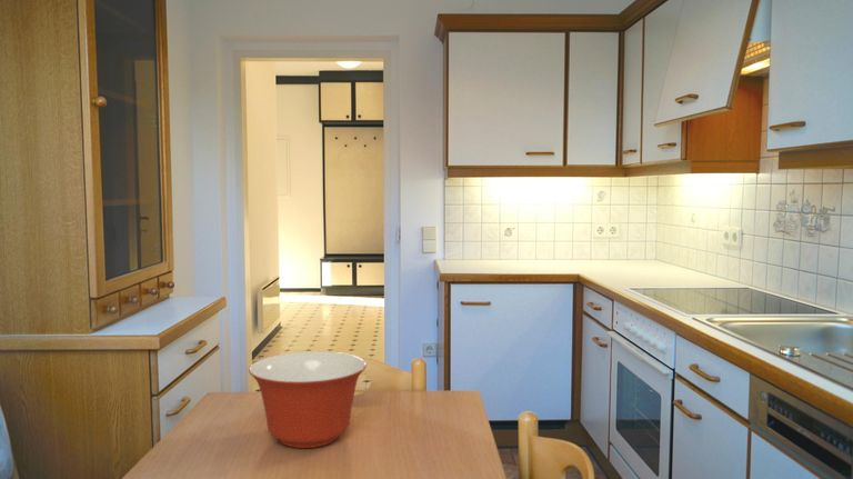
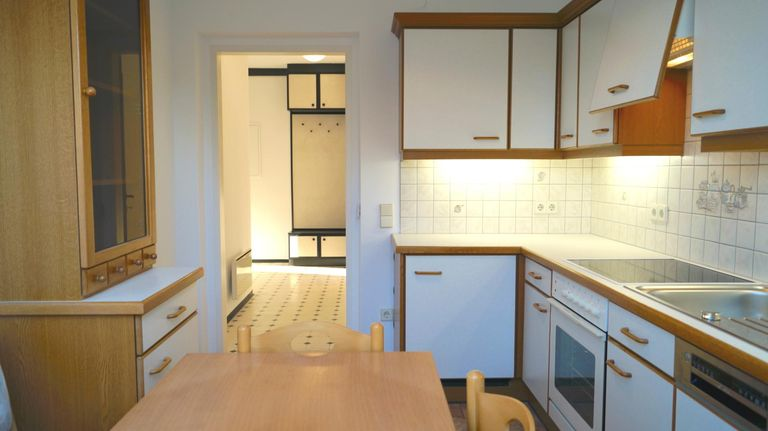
- mixing bowl (309, 401)
